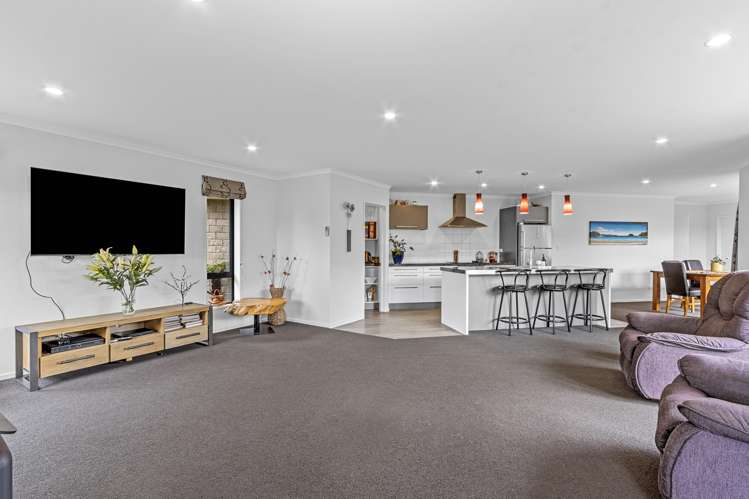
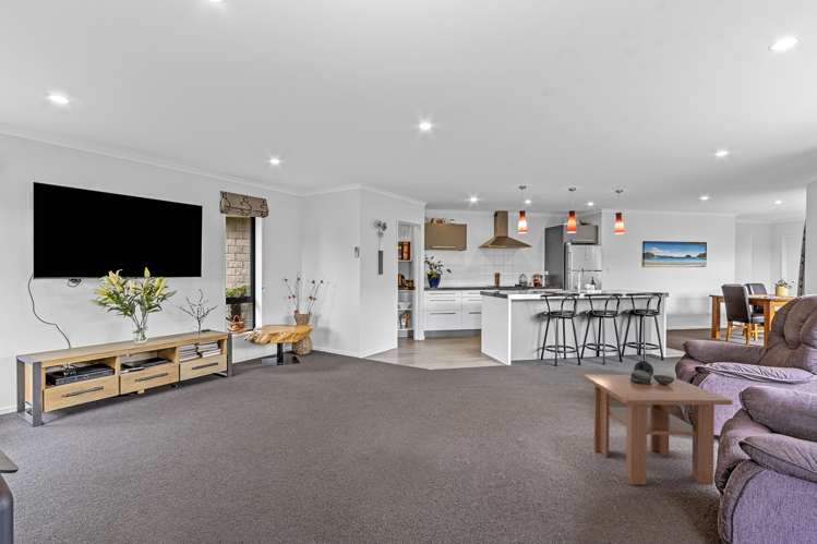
+ coffee table (648, 425)
+ decorative bowl (648, 373)
